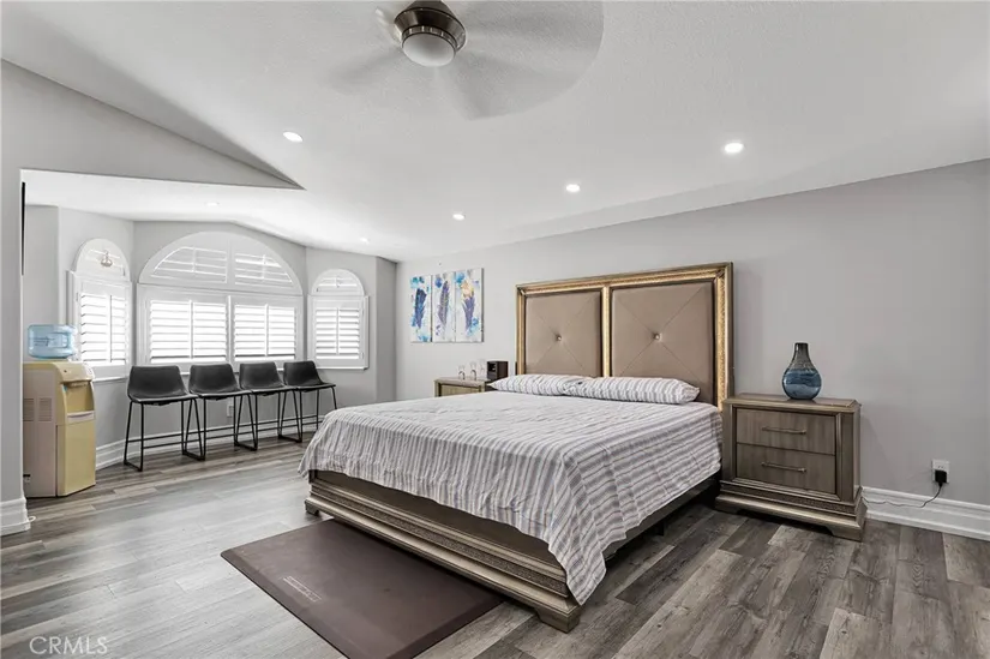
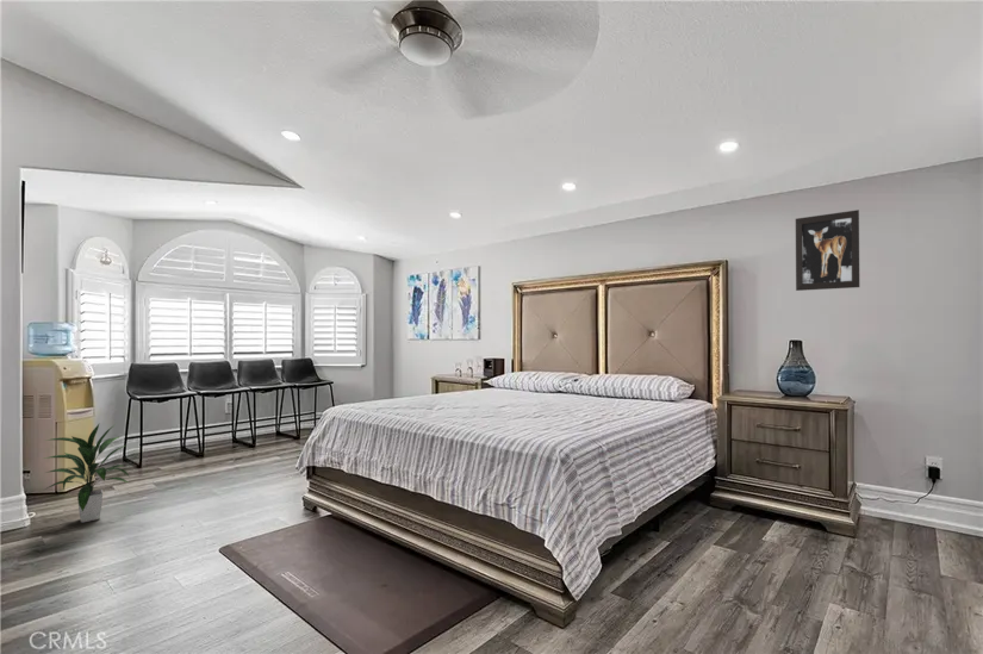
+ indoor plant (86, 472)
+ wall art (826, 251)
